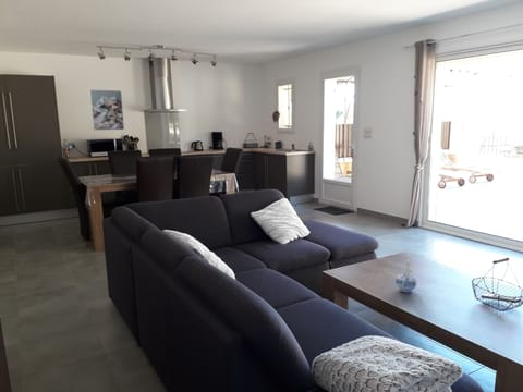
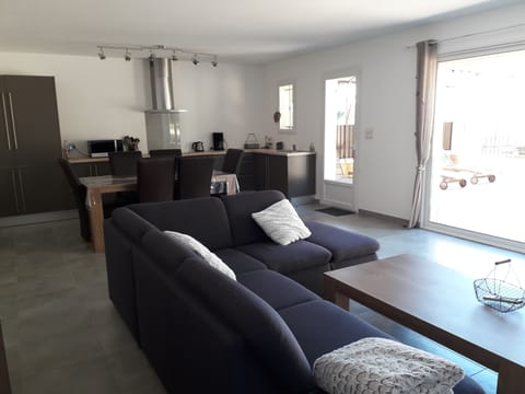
- wall art (107, 110)
- ceramic pitcher (406, 274)
